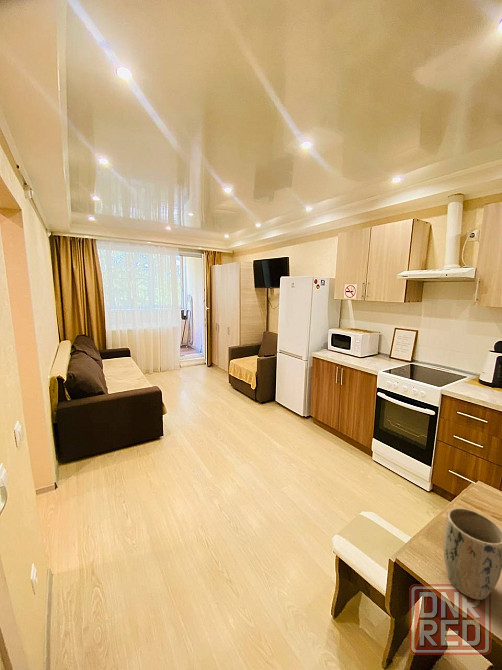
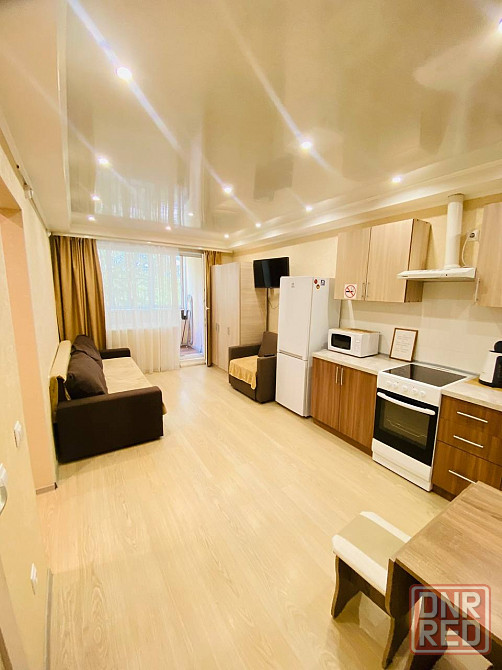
- plant pot (470, 554)
